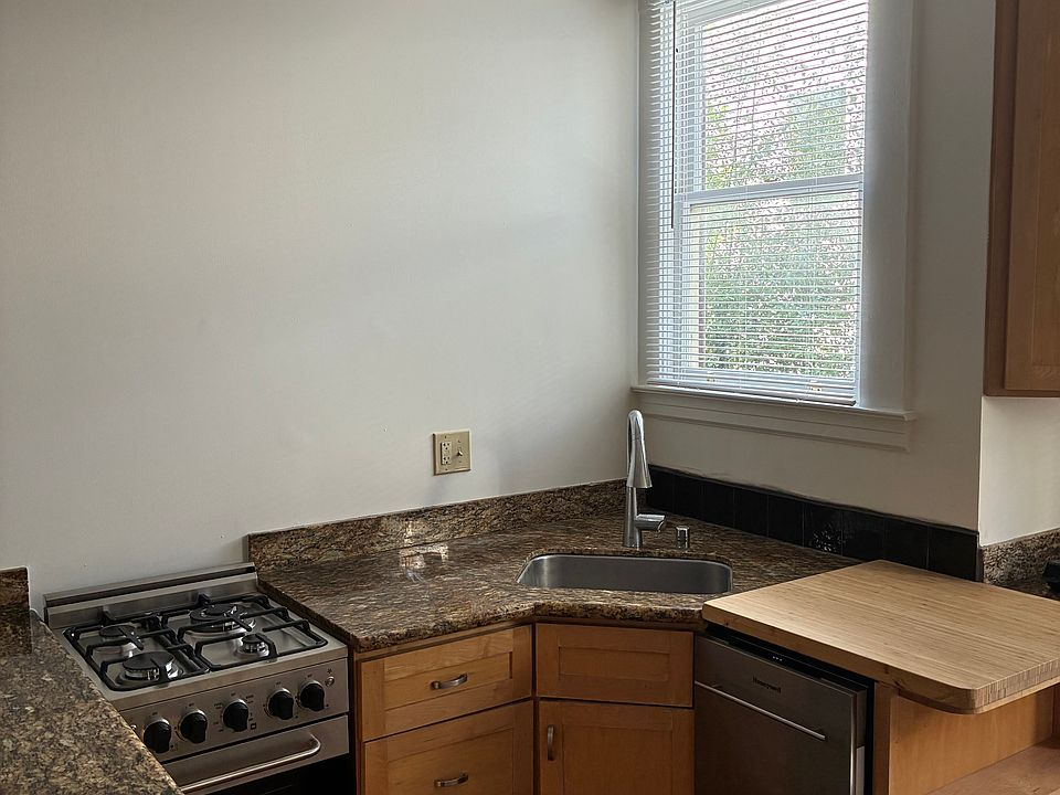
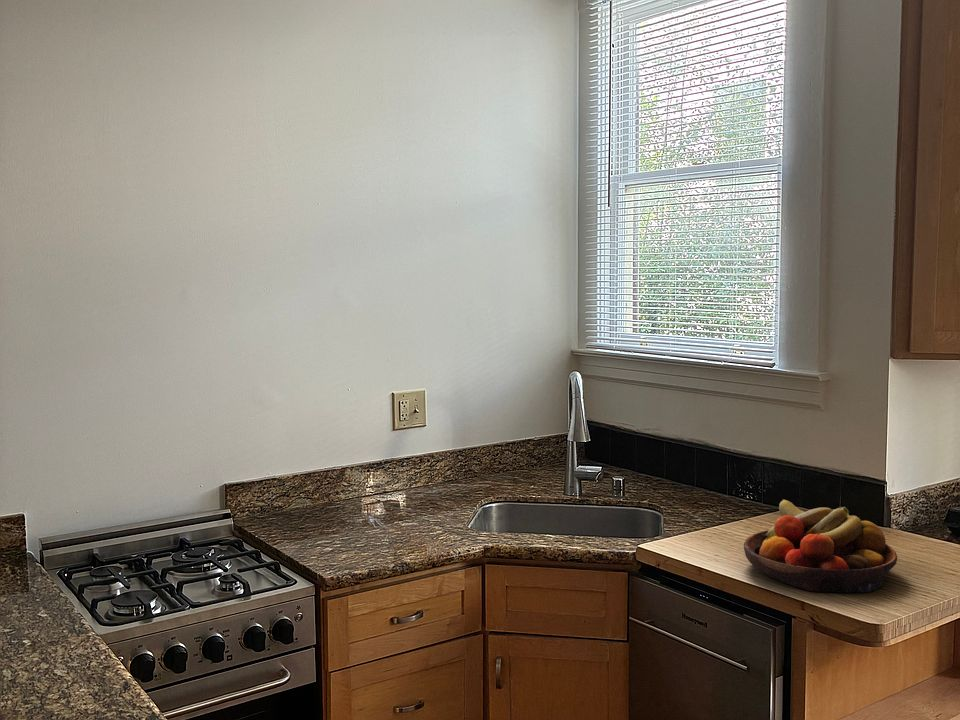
+ fruit bowl (817, 541)
